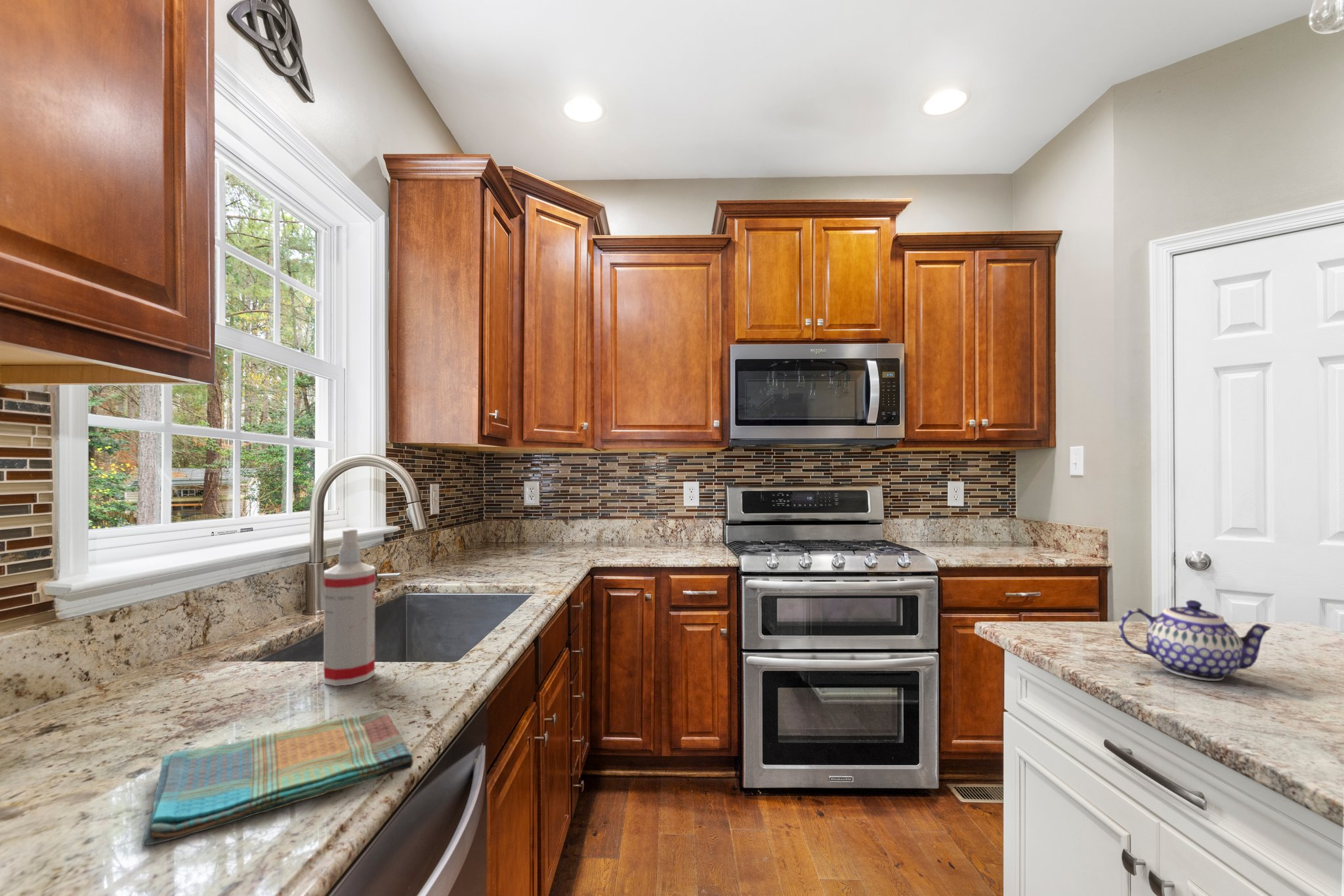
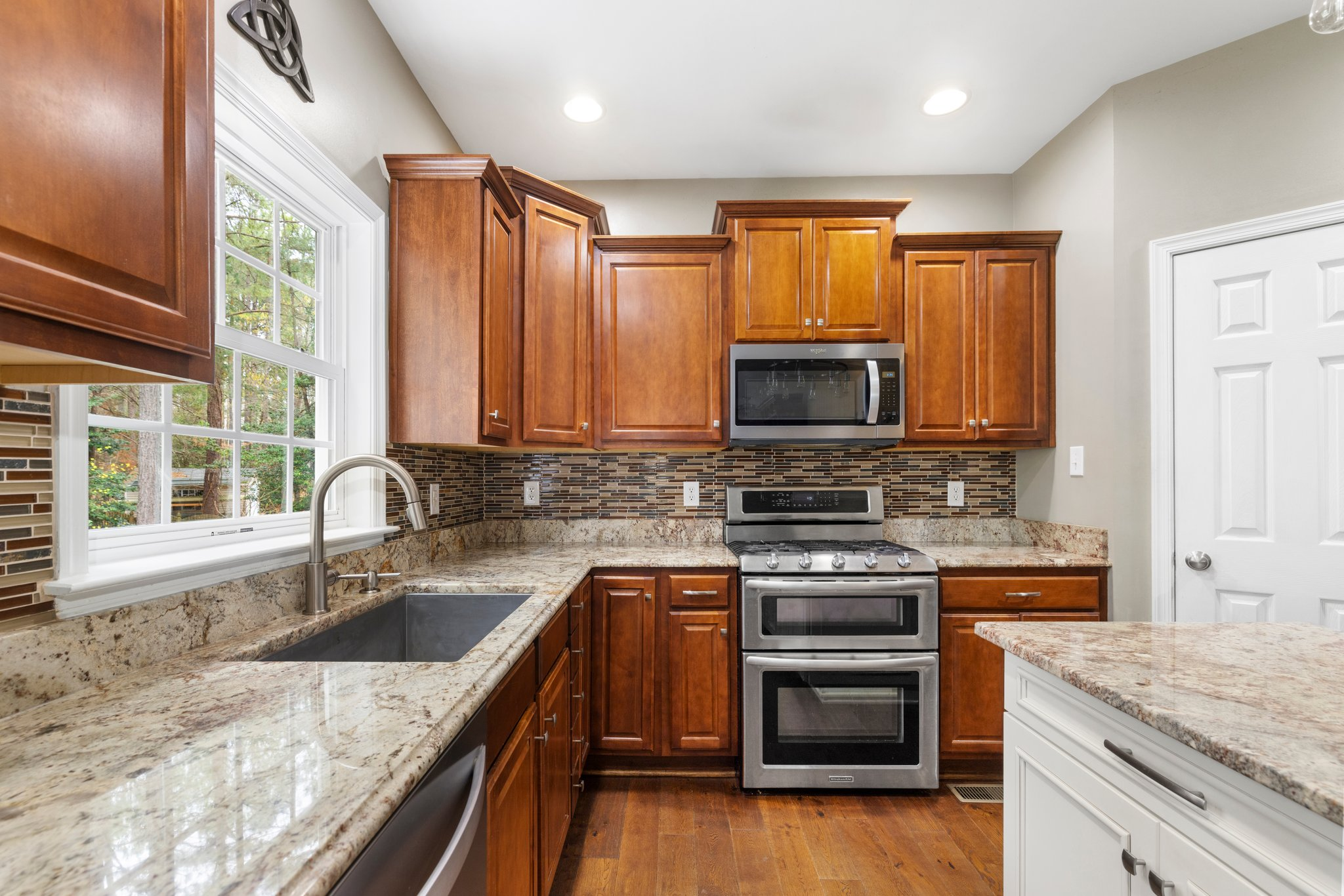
- dish towel (287, 761)
- spray bottle (349, 603)
- teapot (1192, 636)
